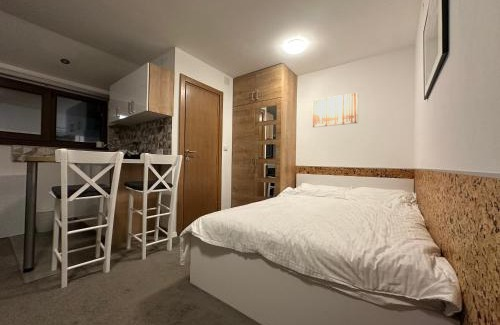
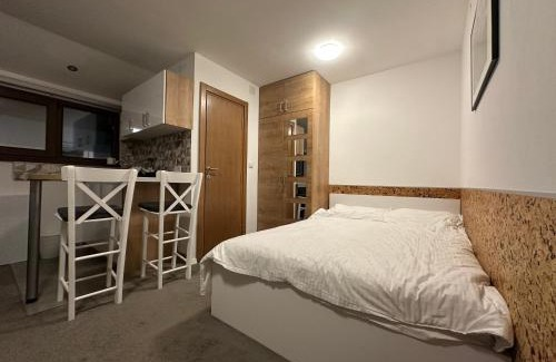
- wall art (334, 111)
